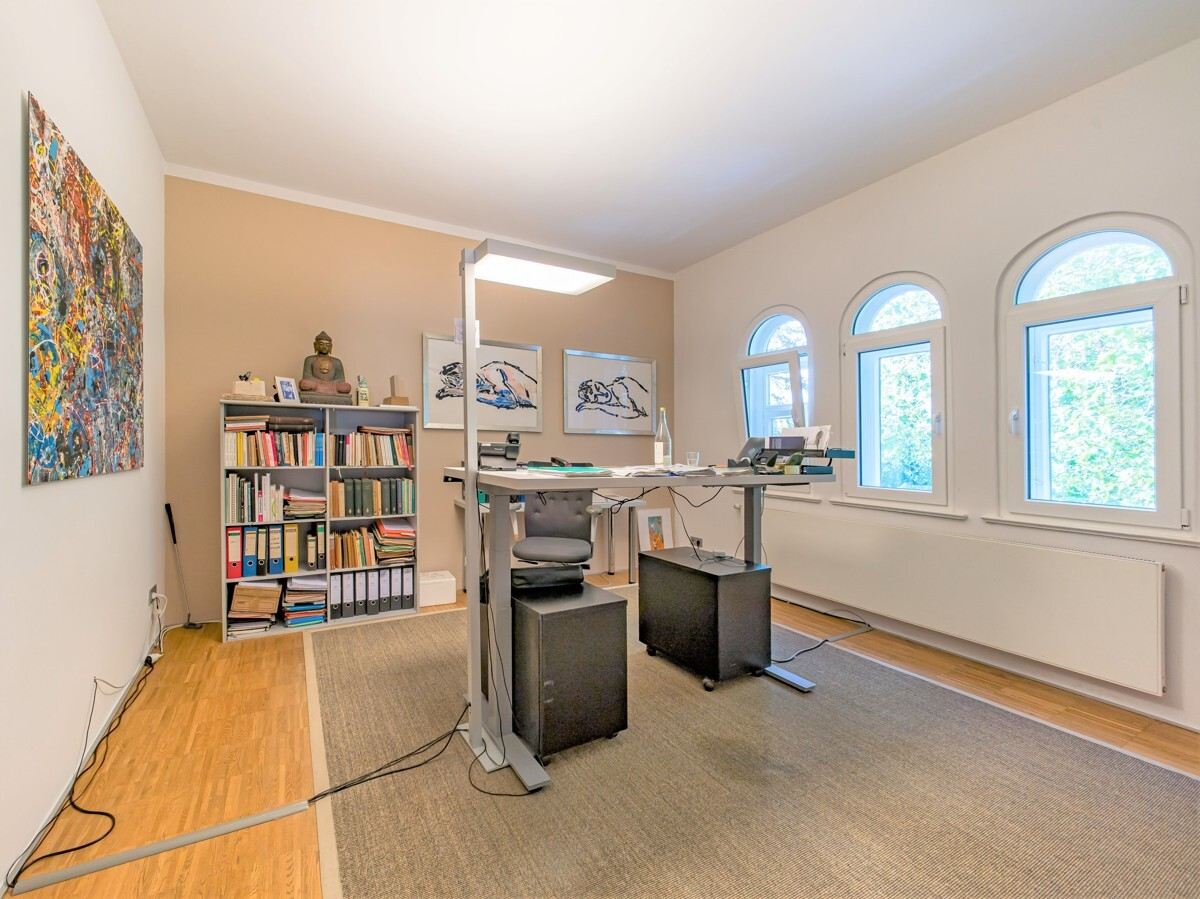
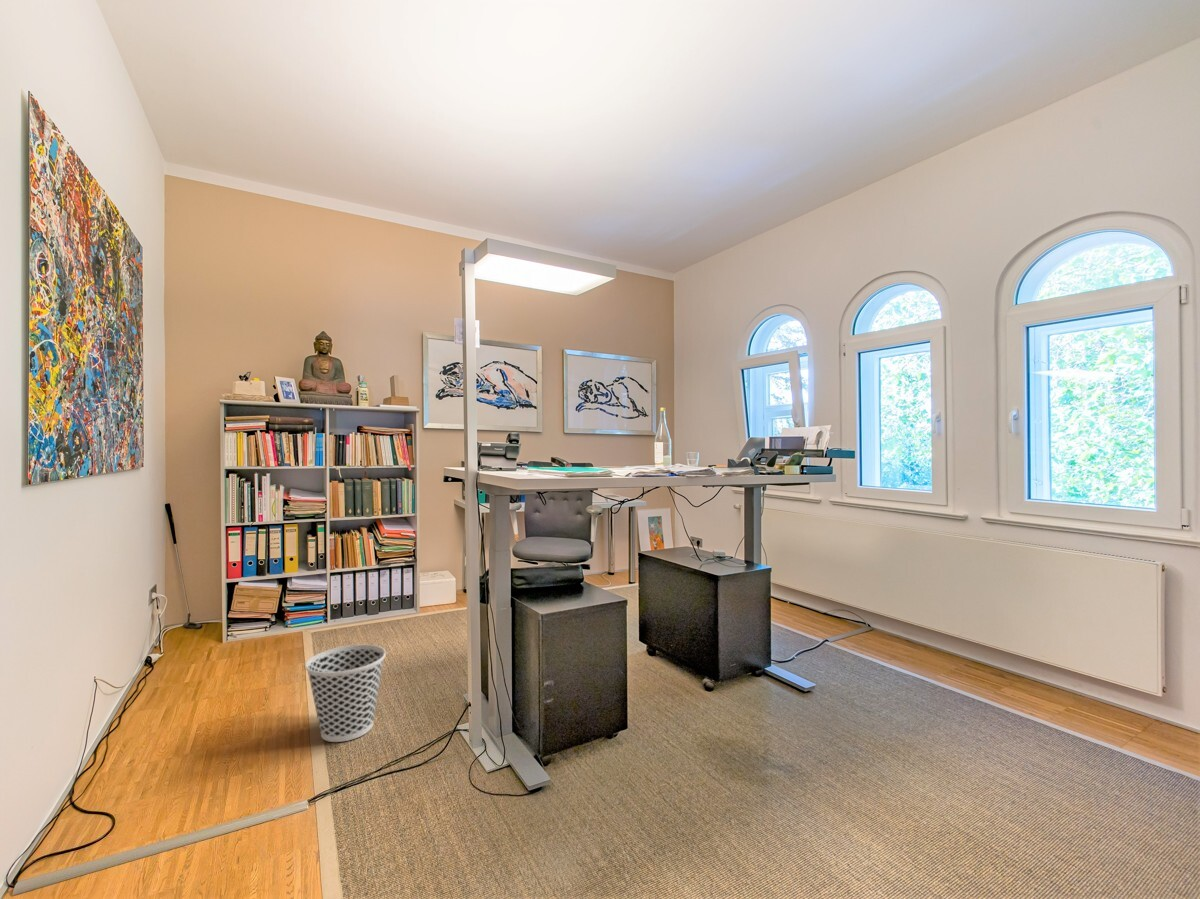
+ wastebasket (347, 693)
